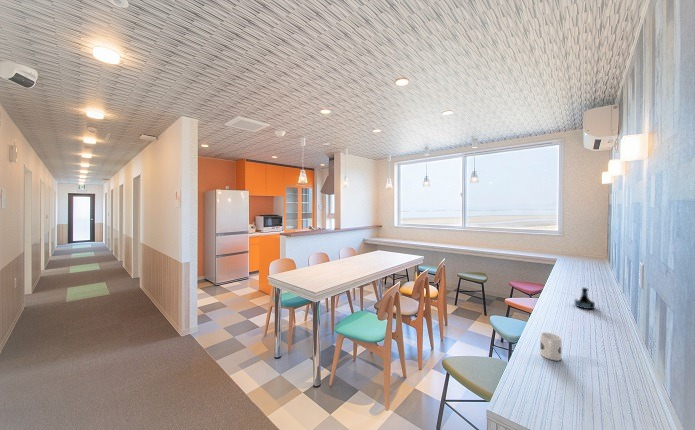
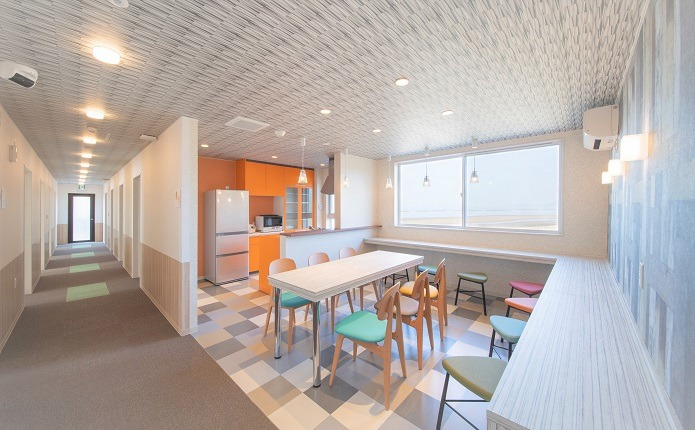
- tequila bottle (584, 297)
- mug (550, 347)
